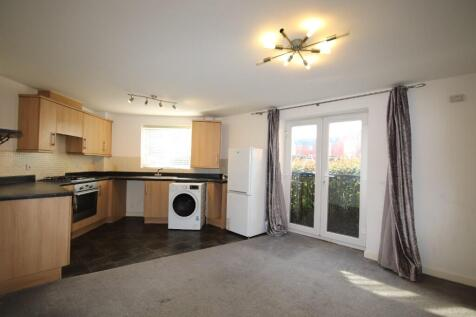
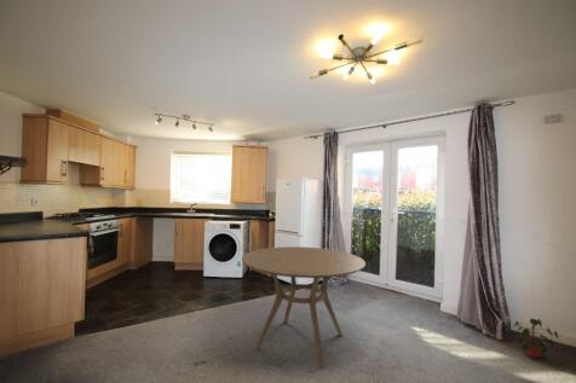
+ potted plant (535, 335)
+ dining table (301, 298)
